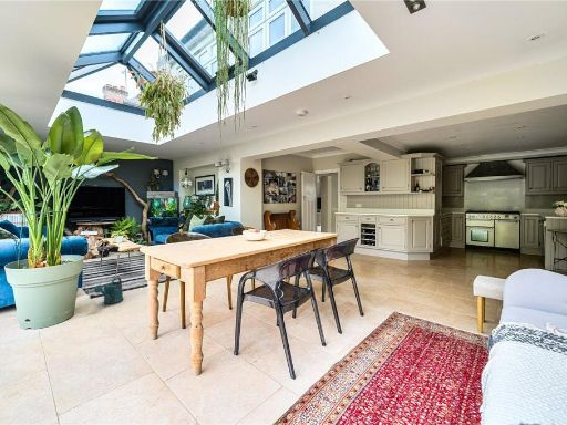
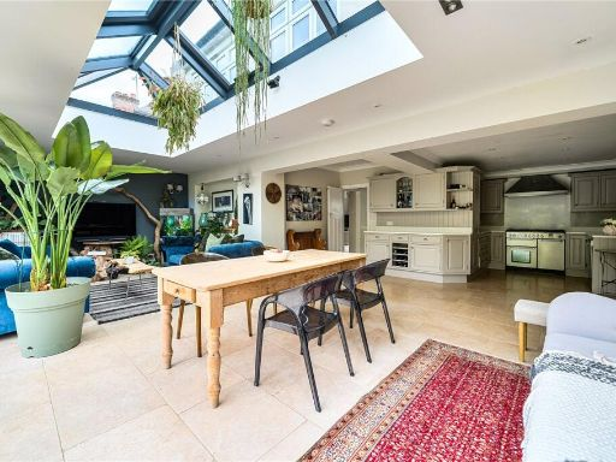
- watering can (110, 291)
